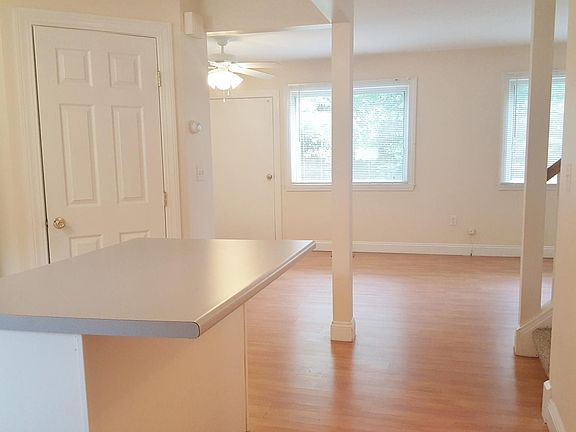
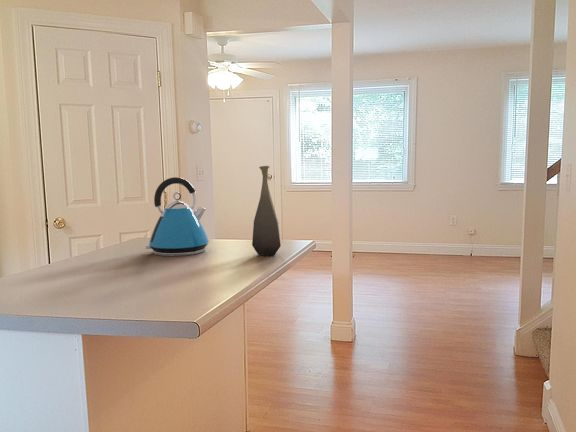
+ bottle (266, 210)
+ kettle (175, 214)
